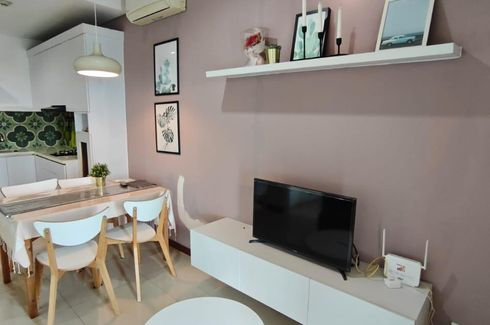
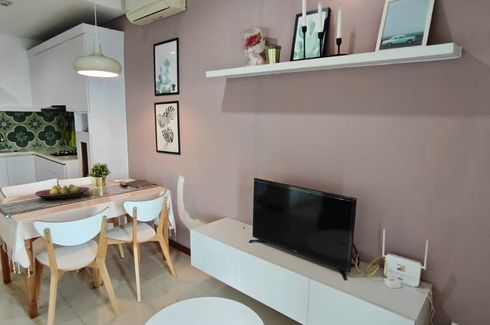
+ fruit bowl (63, 191)
